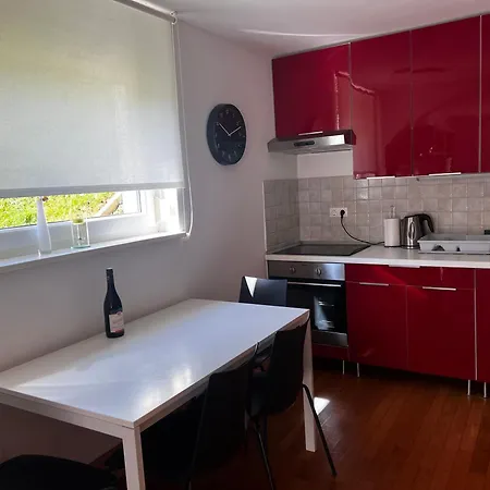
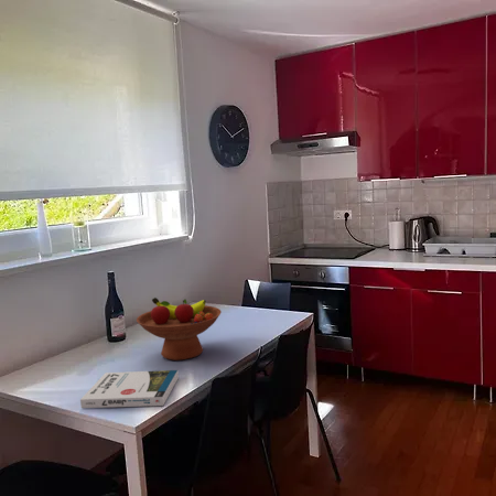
+ fruit bowl (180, 326)
+ book (132, 388)
